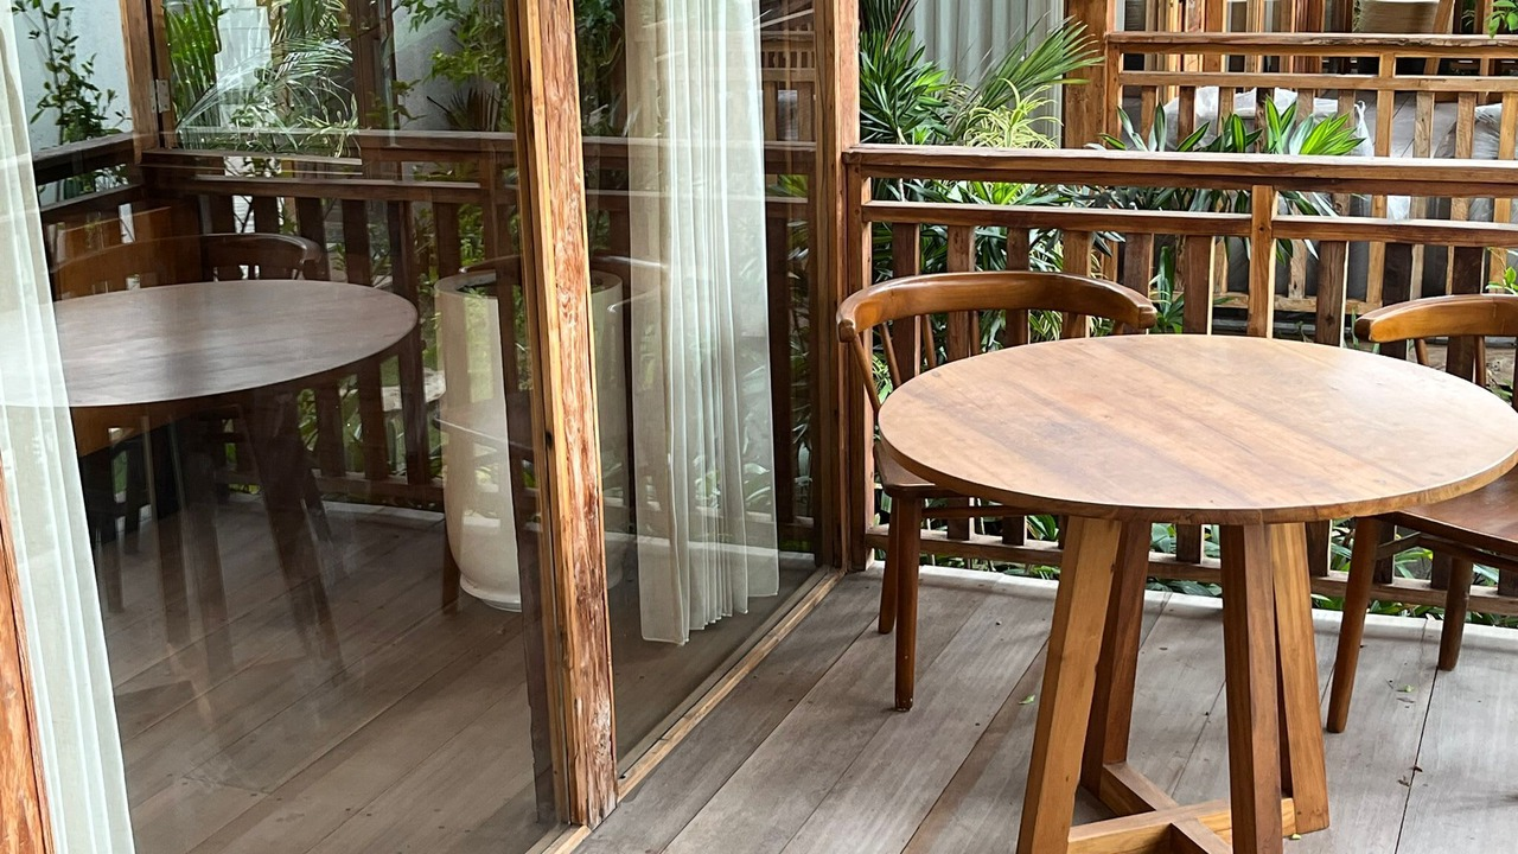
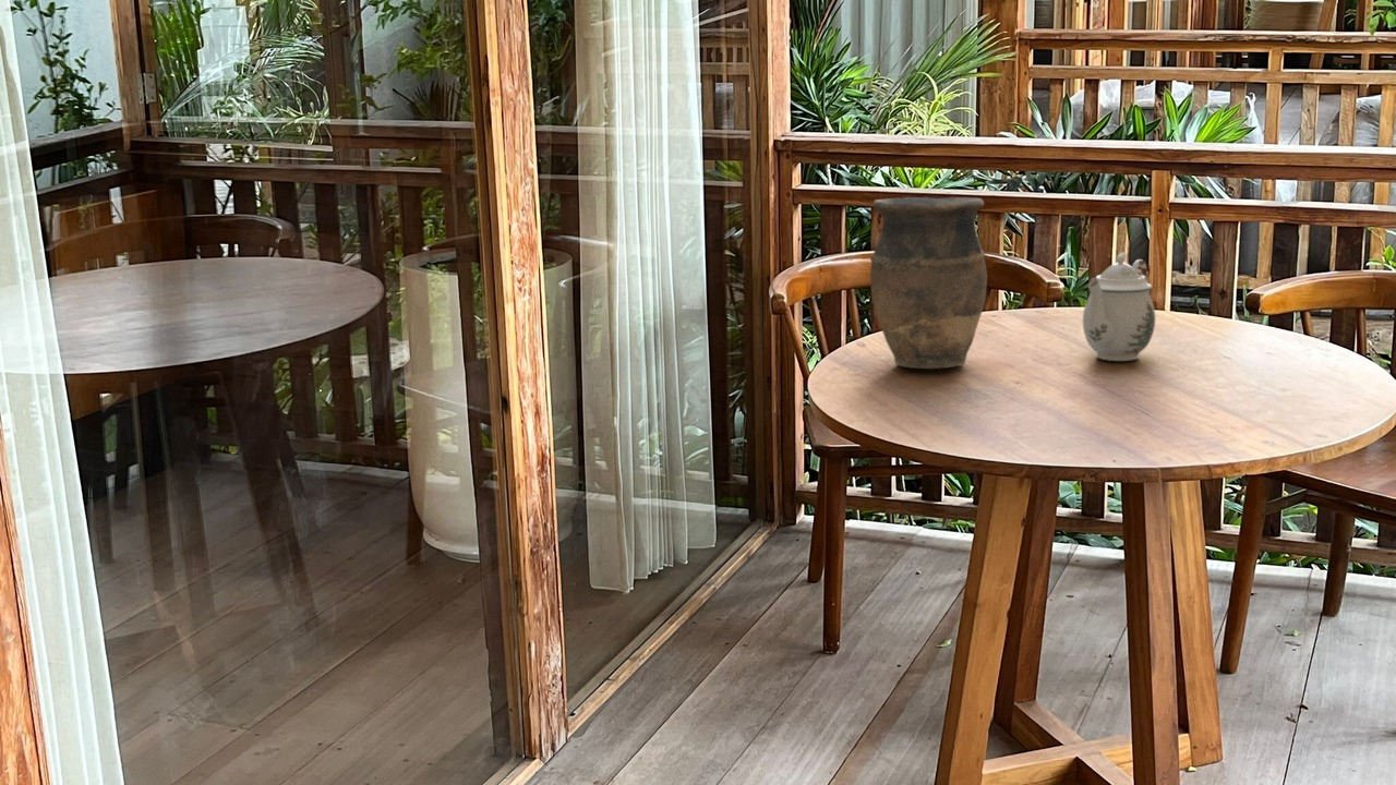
+ vase (927, 282)
+ teapot (1118, 305)
